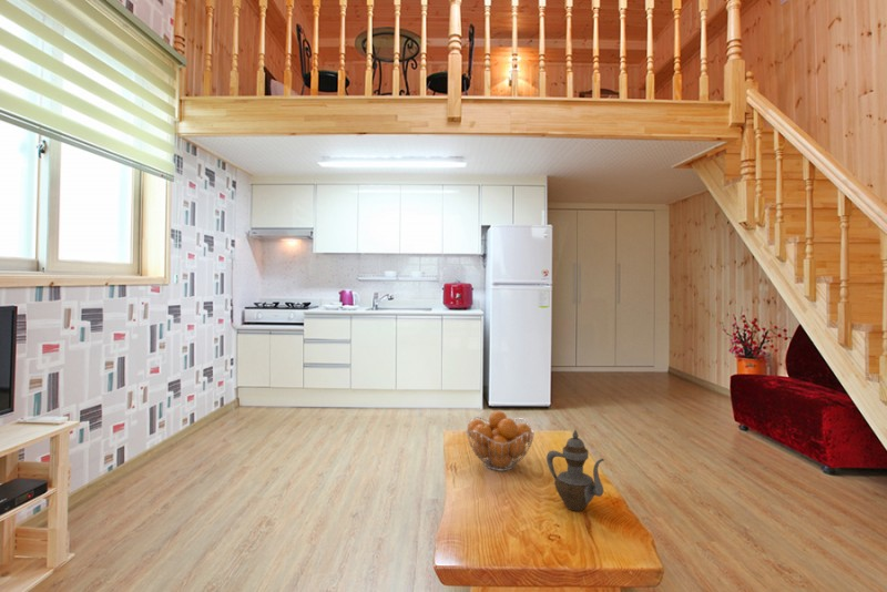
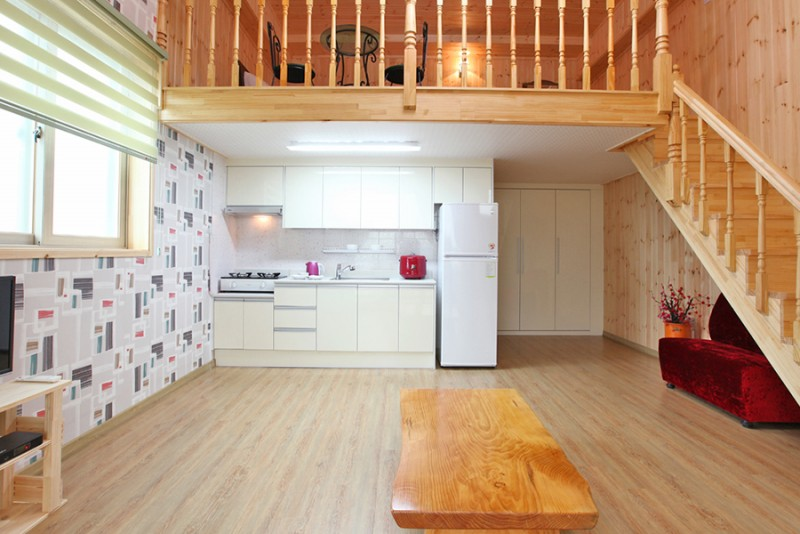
- fruit basket (499, 439)
- teapot (573, 468)
